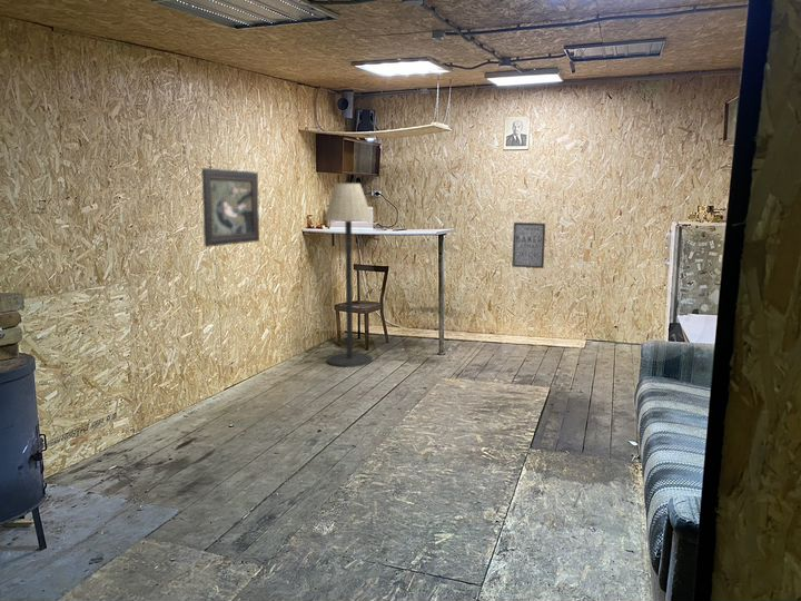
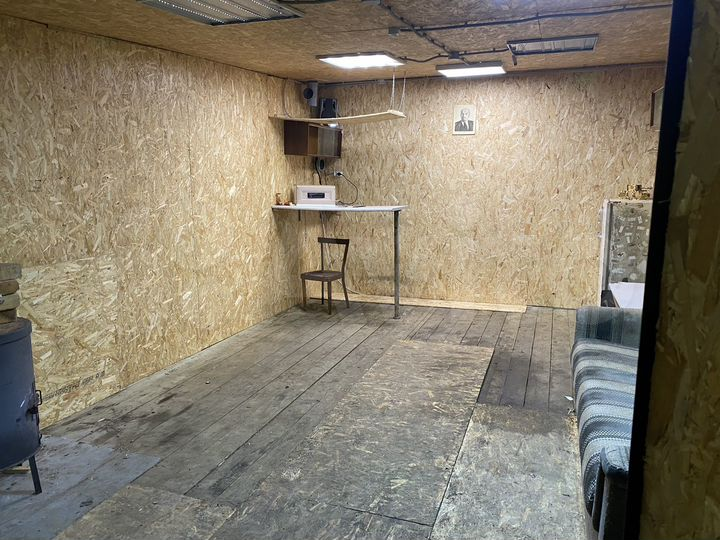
- wall art (528, 245)
- framed painting (233, 207)
- floor lamp (348, 274)
